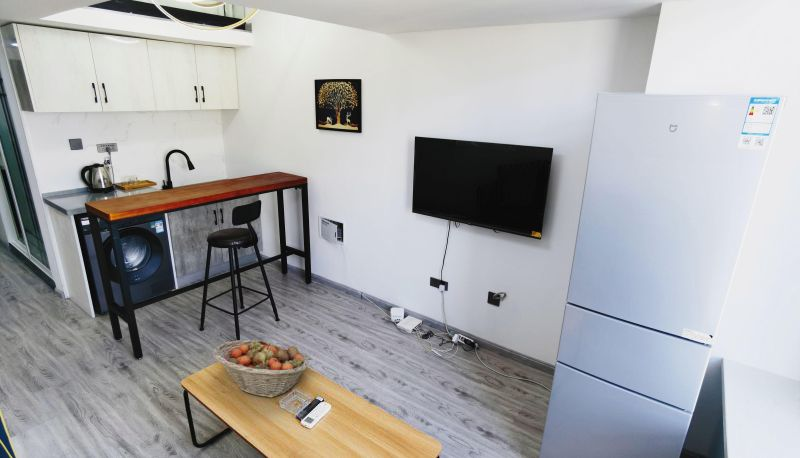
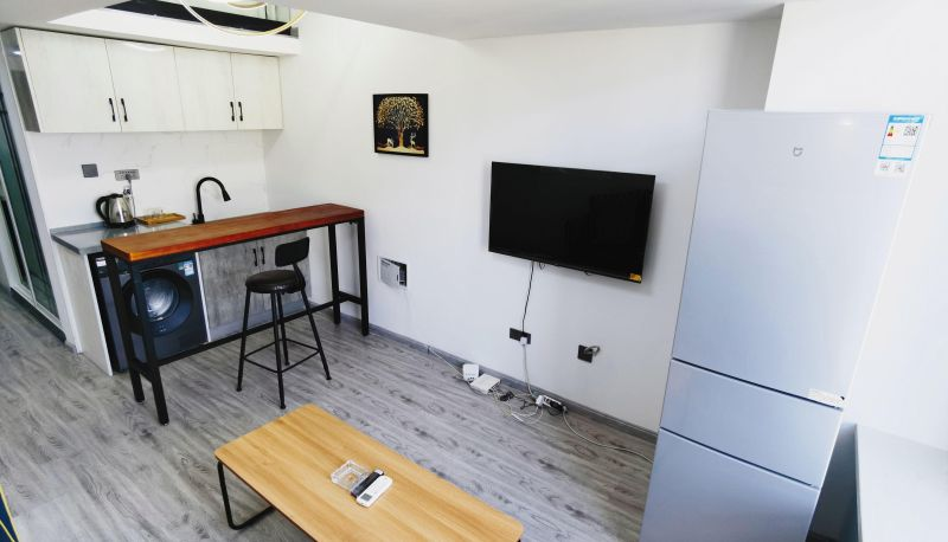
- fruit basket (262, 362)
